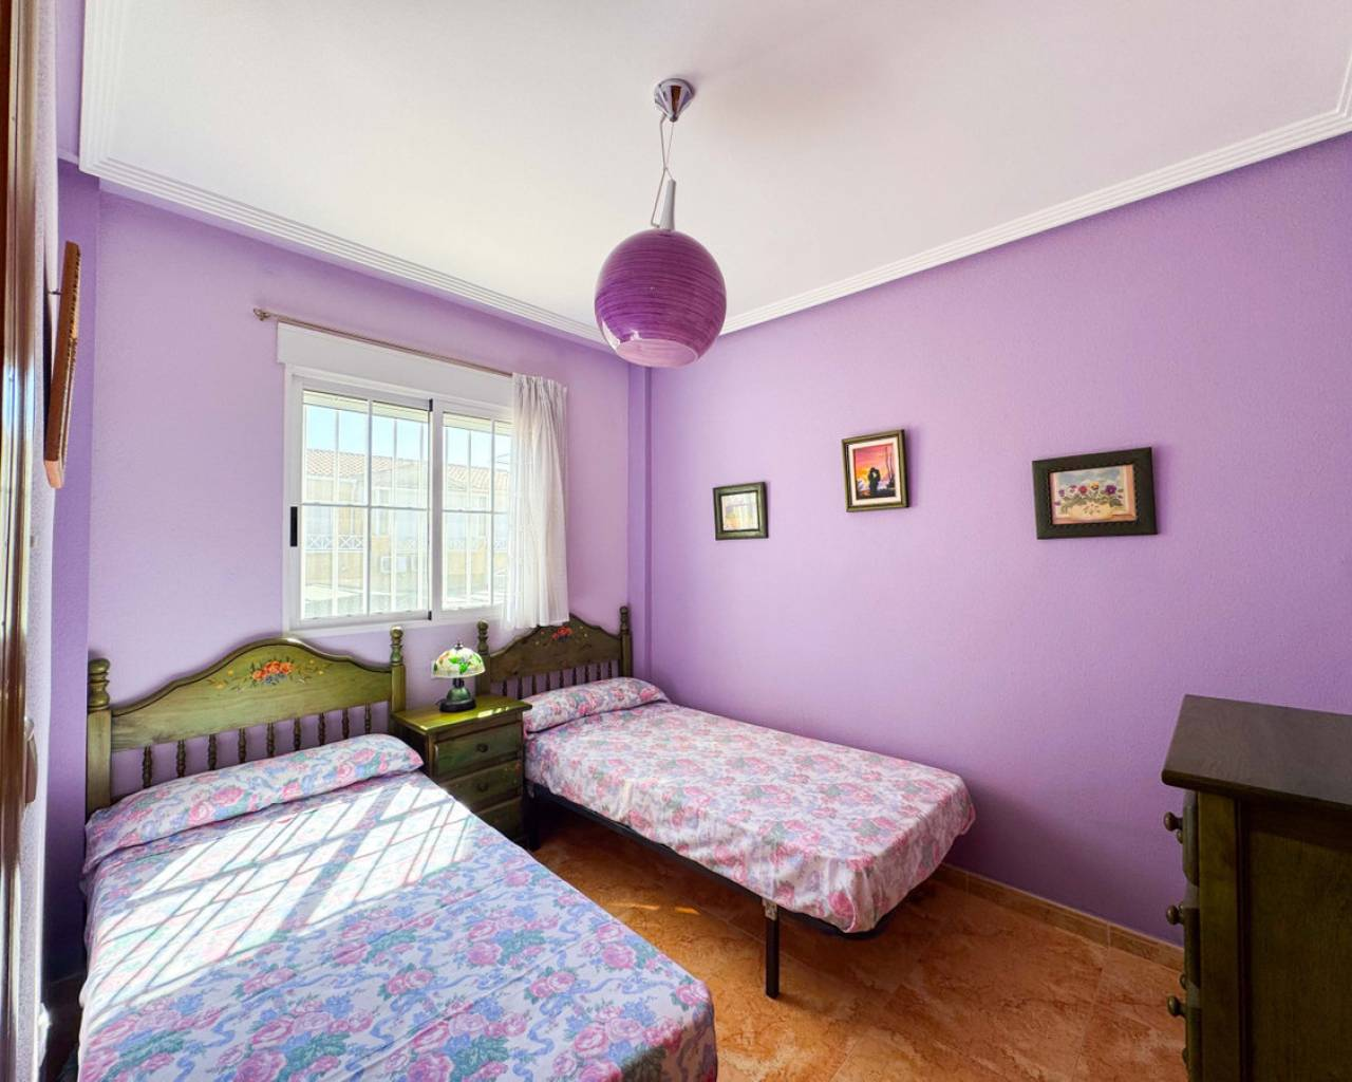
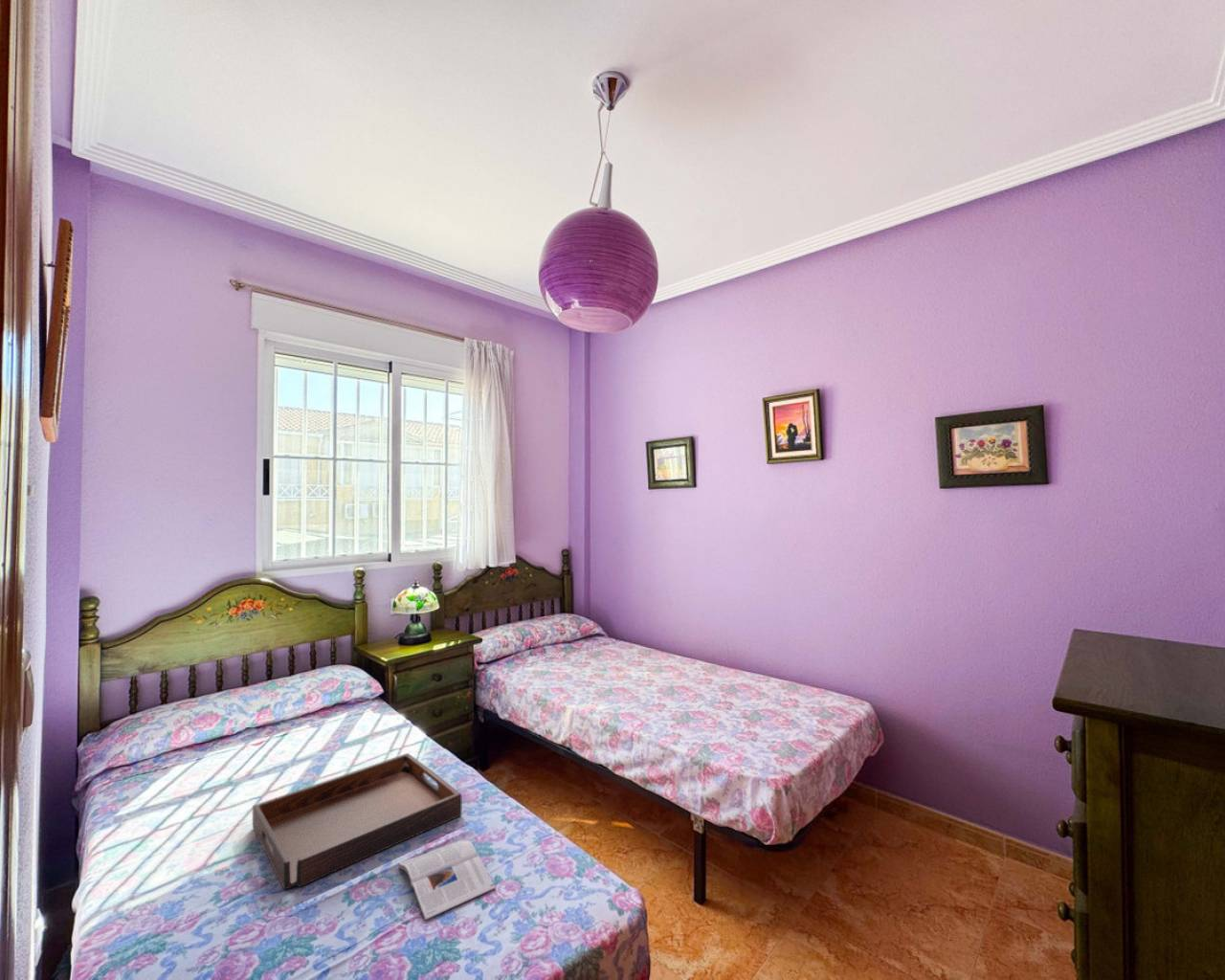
+ magazine (445, 870)
+ serving tray (358, 810)
